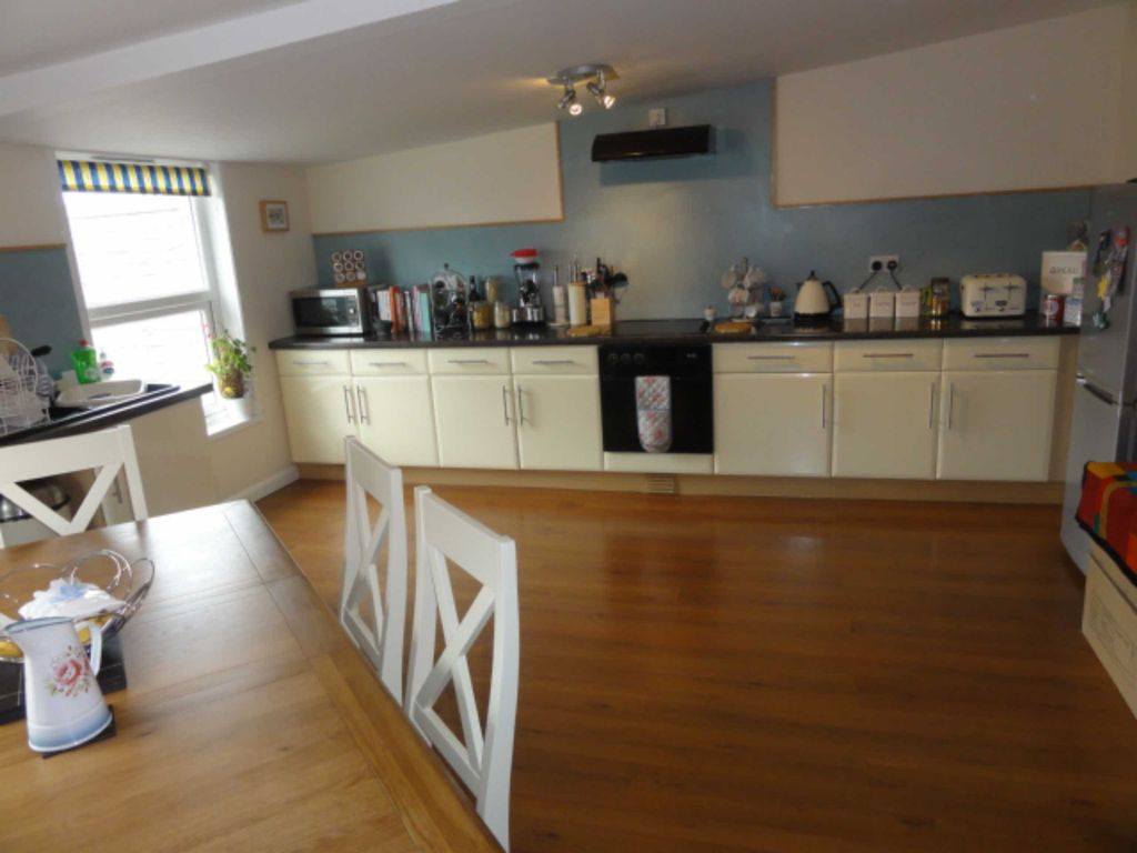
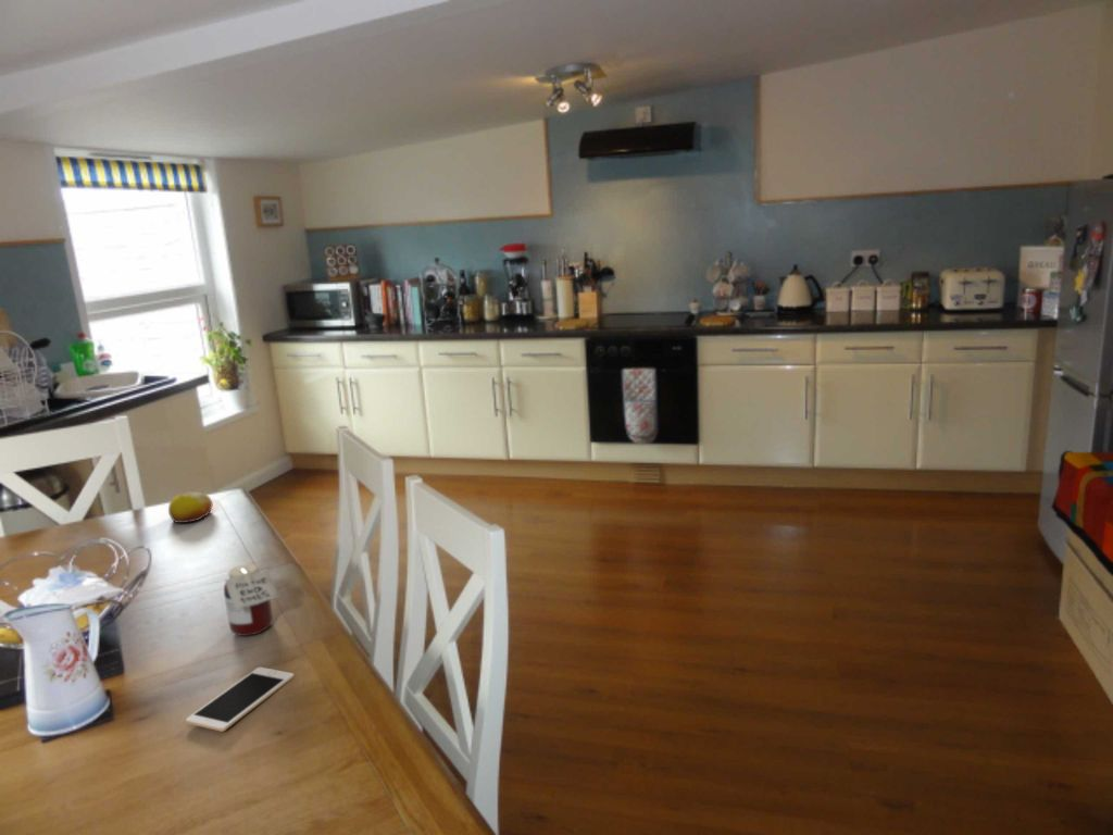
+ jar (250, 601)
+ cell phone (241, 697)
+ fruit (190, 504)
